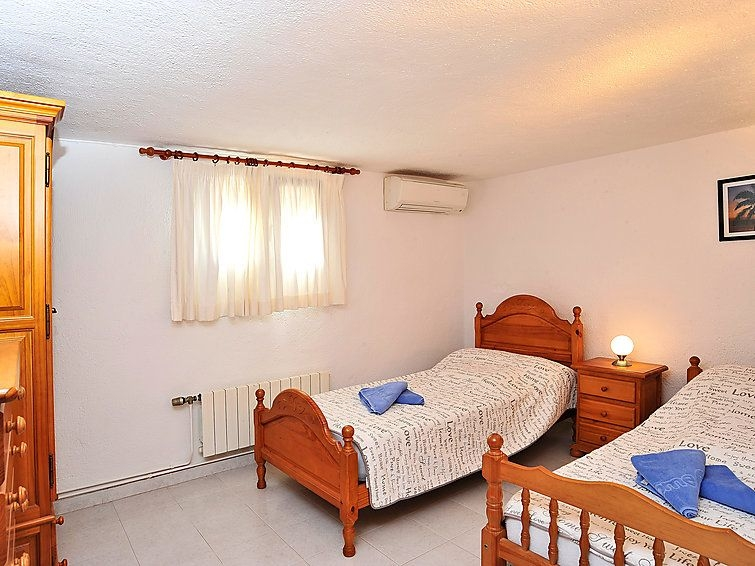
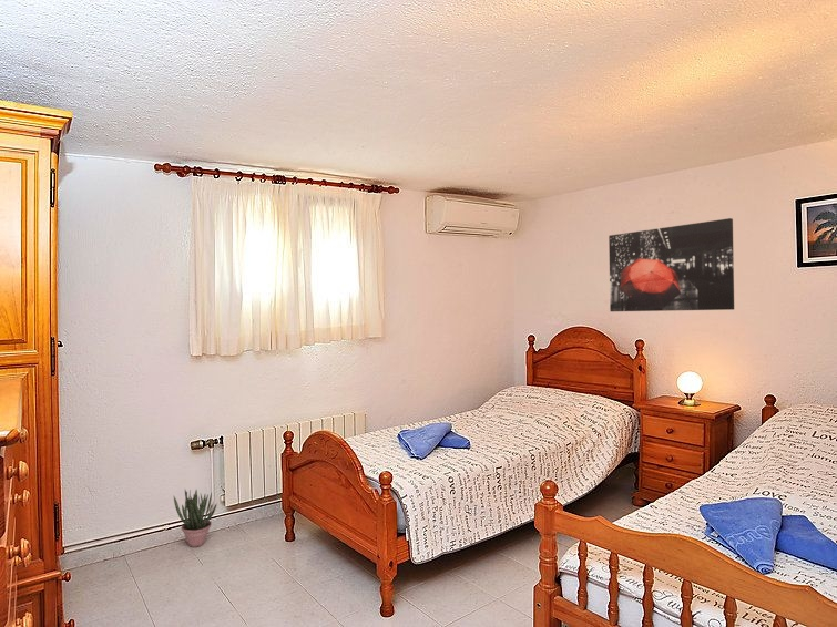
+ potted plant (195, 516)
+ wall art (665, 269)
